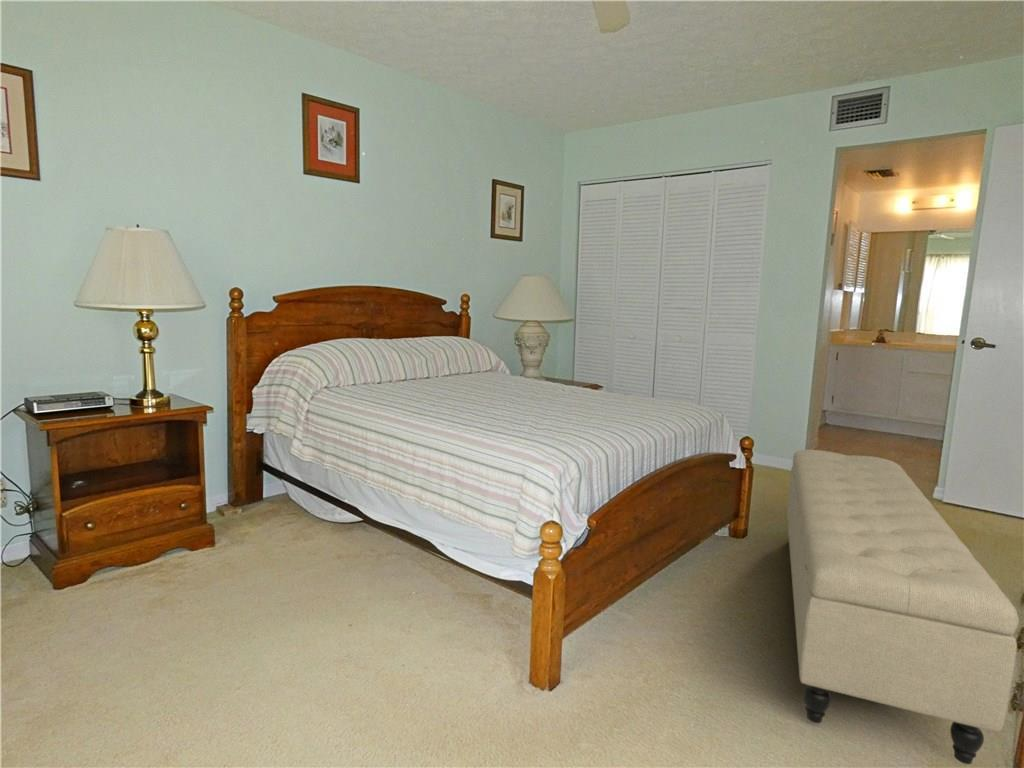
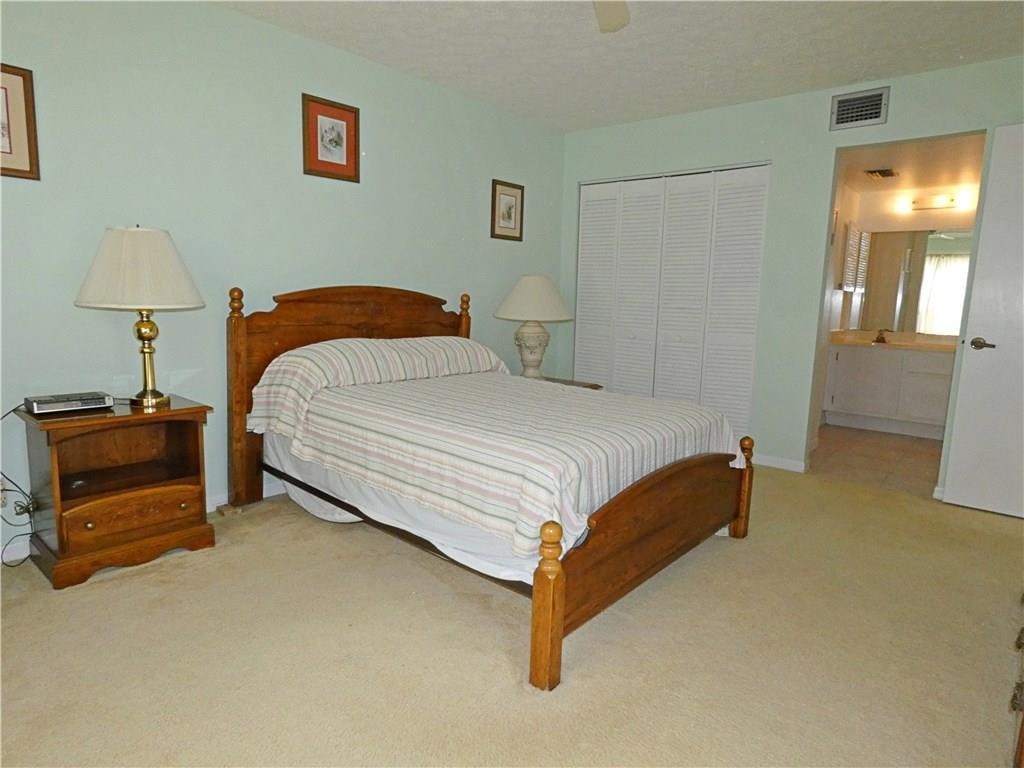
- bench (862, 558)
